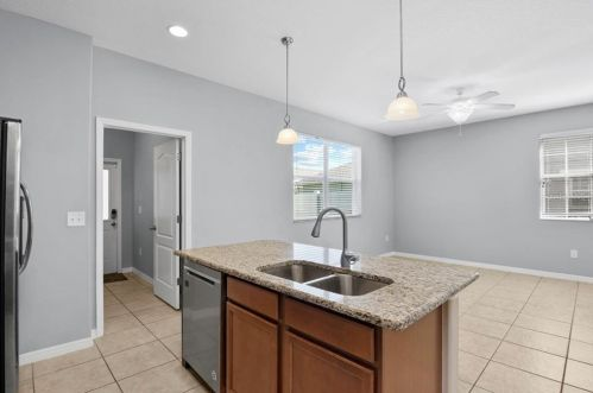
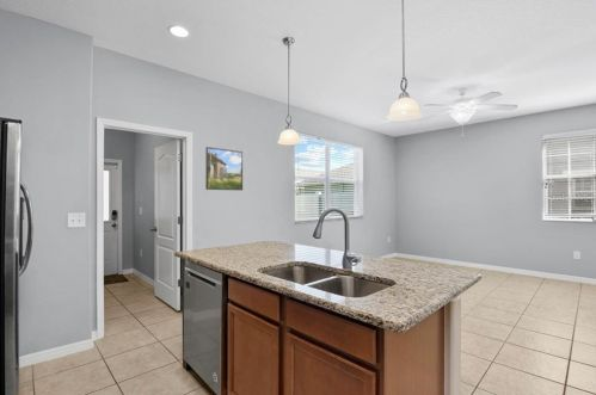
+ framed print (225, 169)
